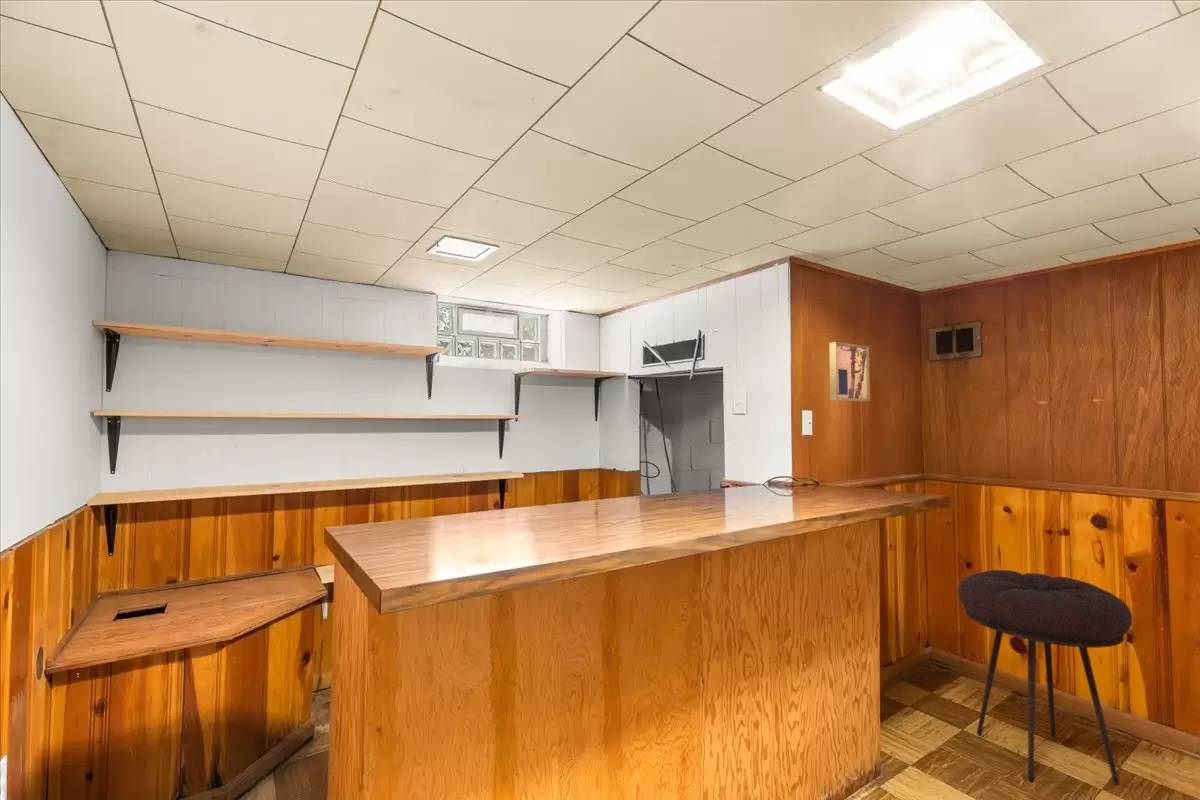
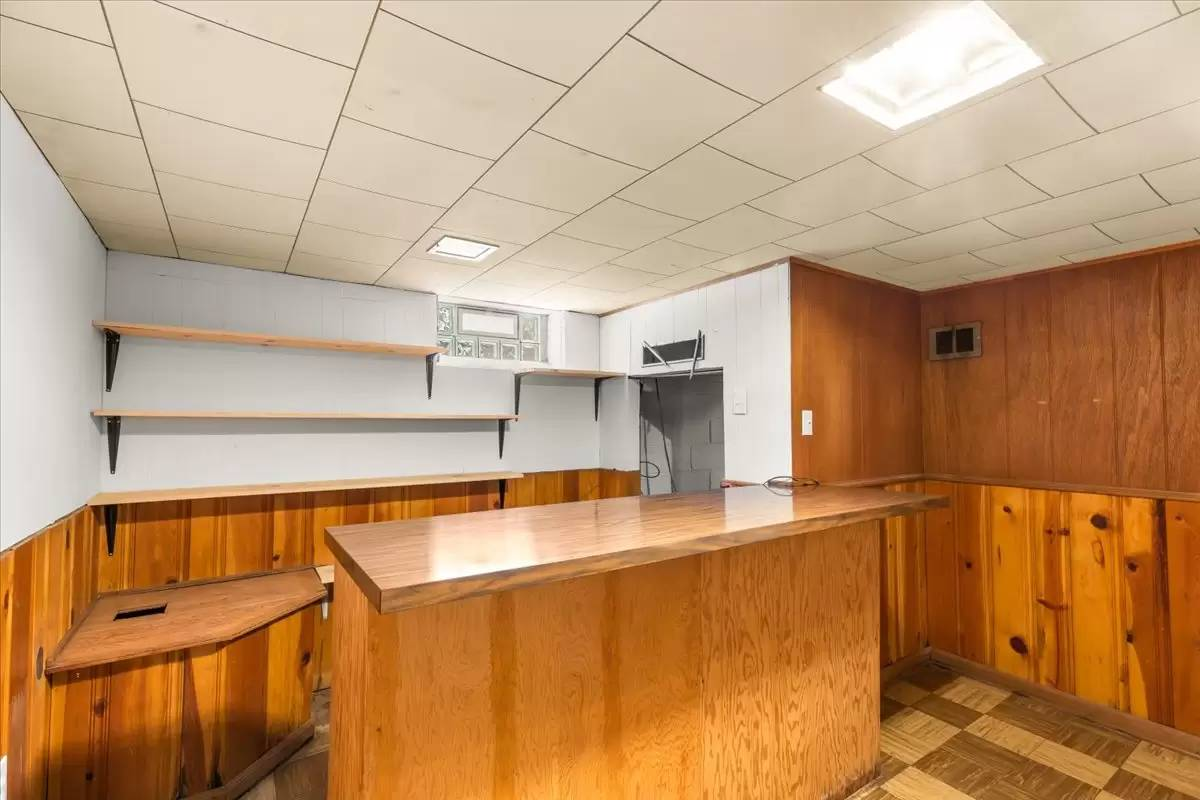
- stool (1035, 668)
- wall art (850, 372)
